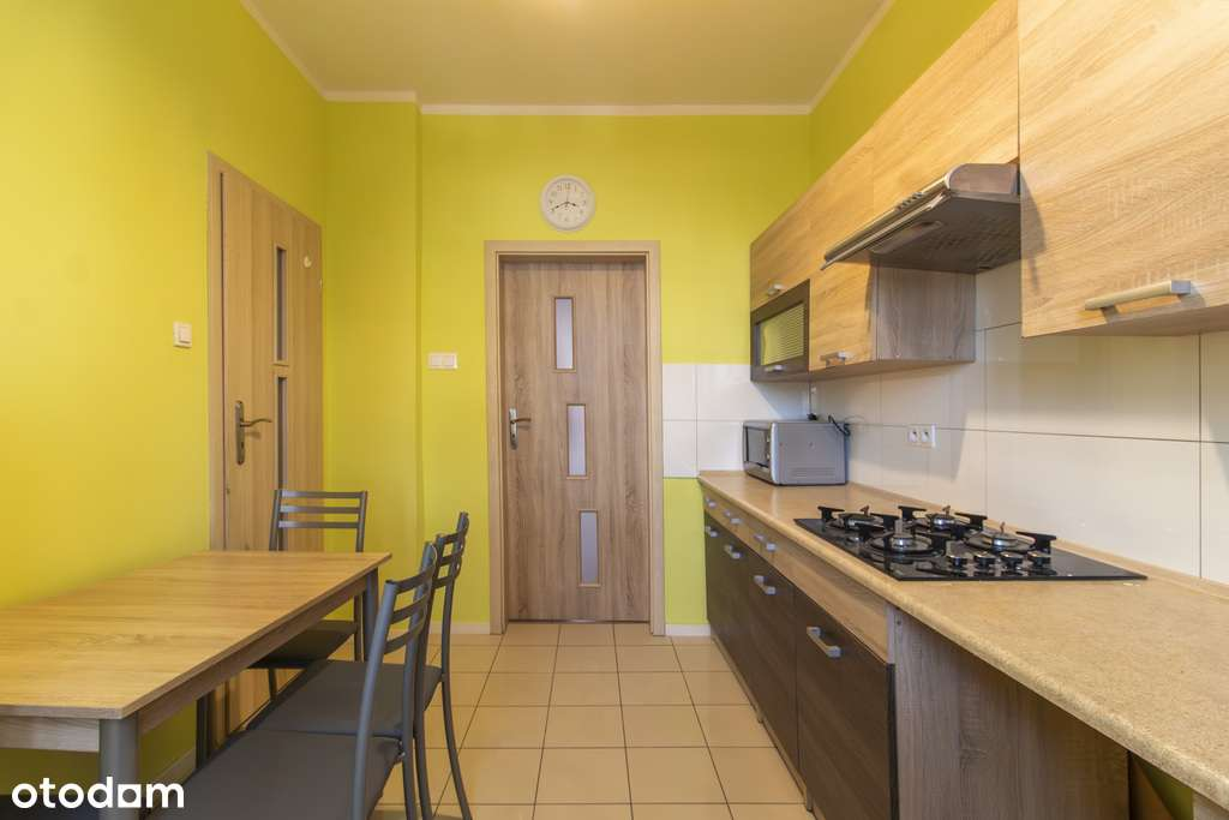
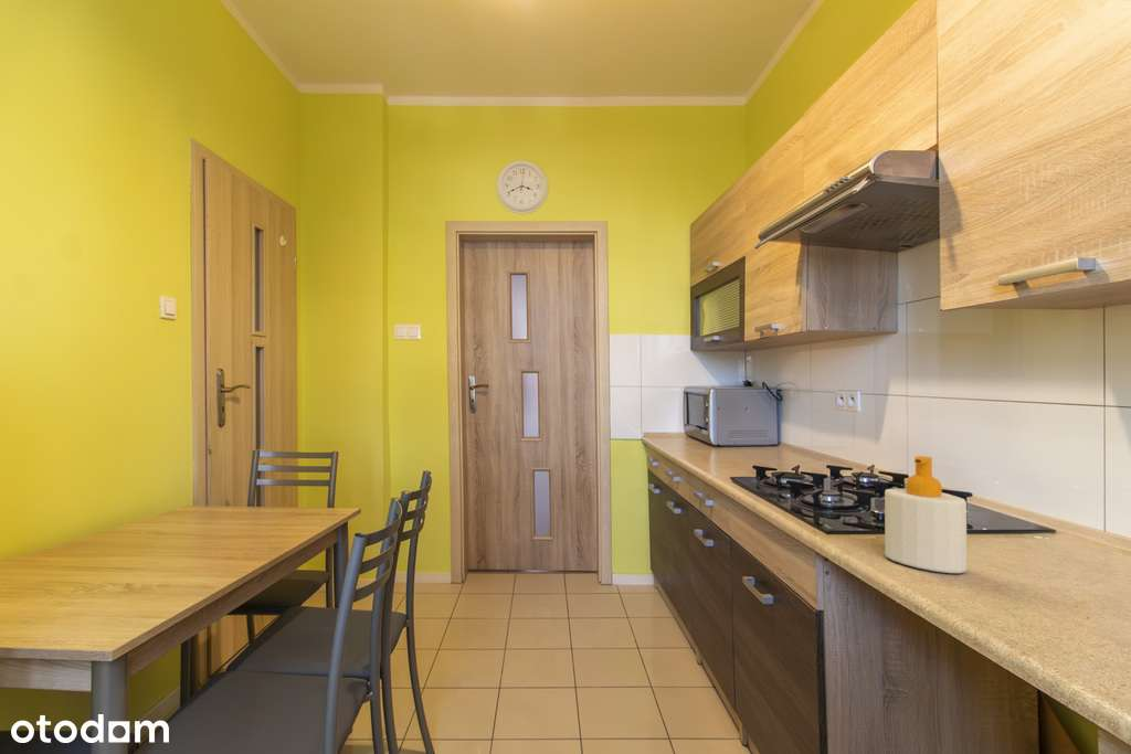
+ soap bottle (923, 510)
